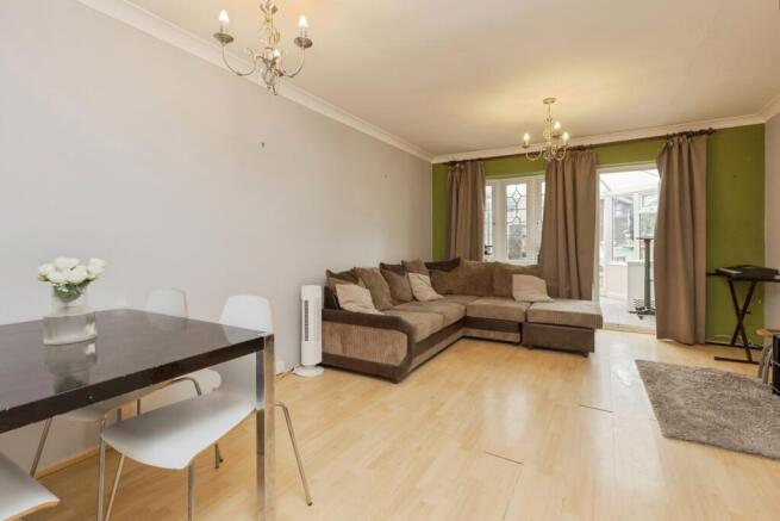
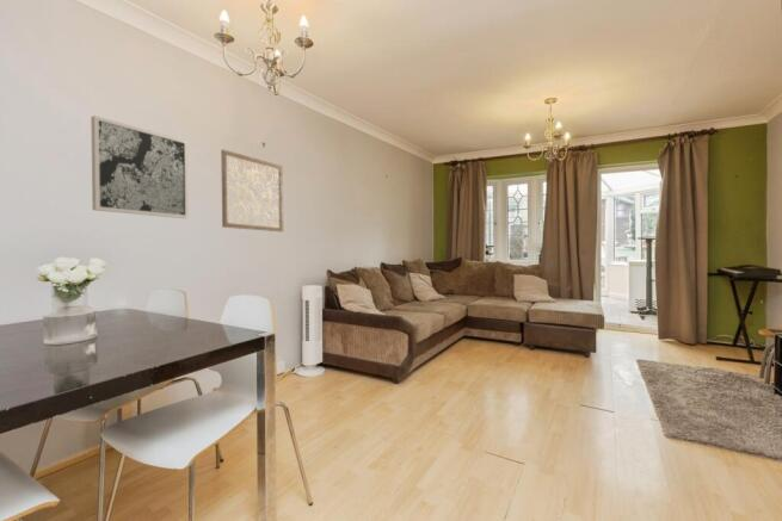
+ wall art (144, 172)
+ wall art (252, 193)
